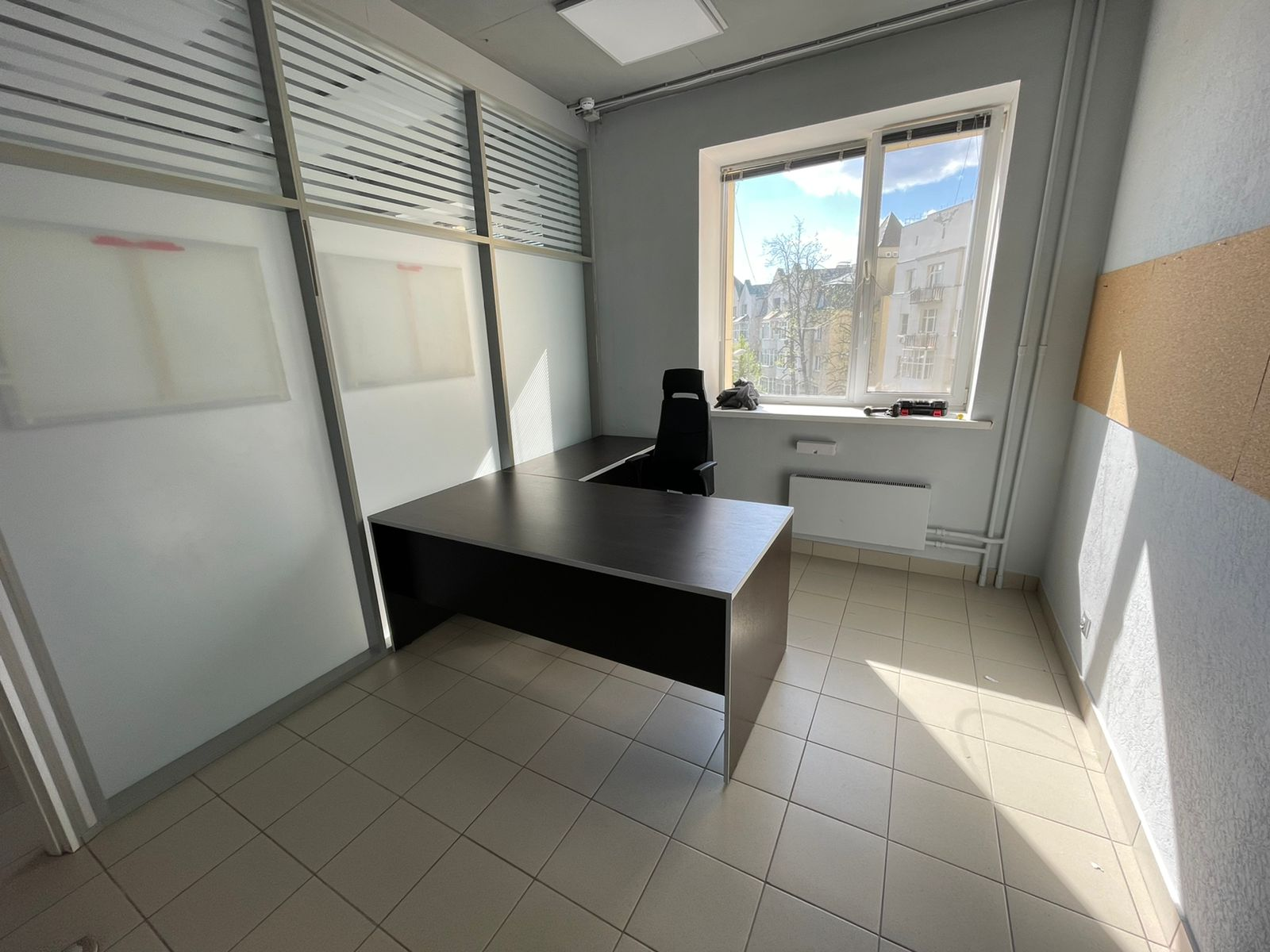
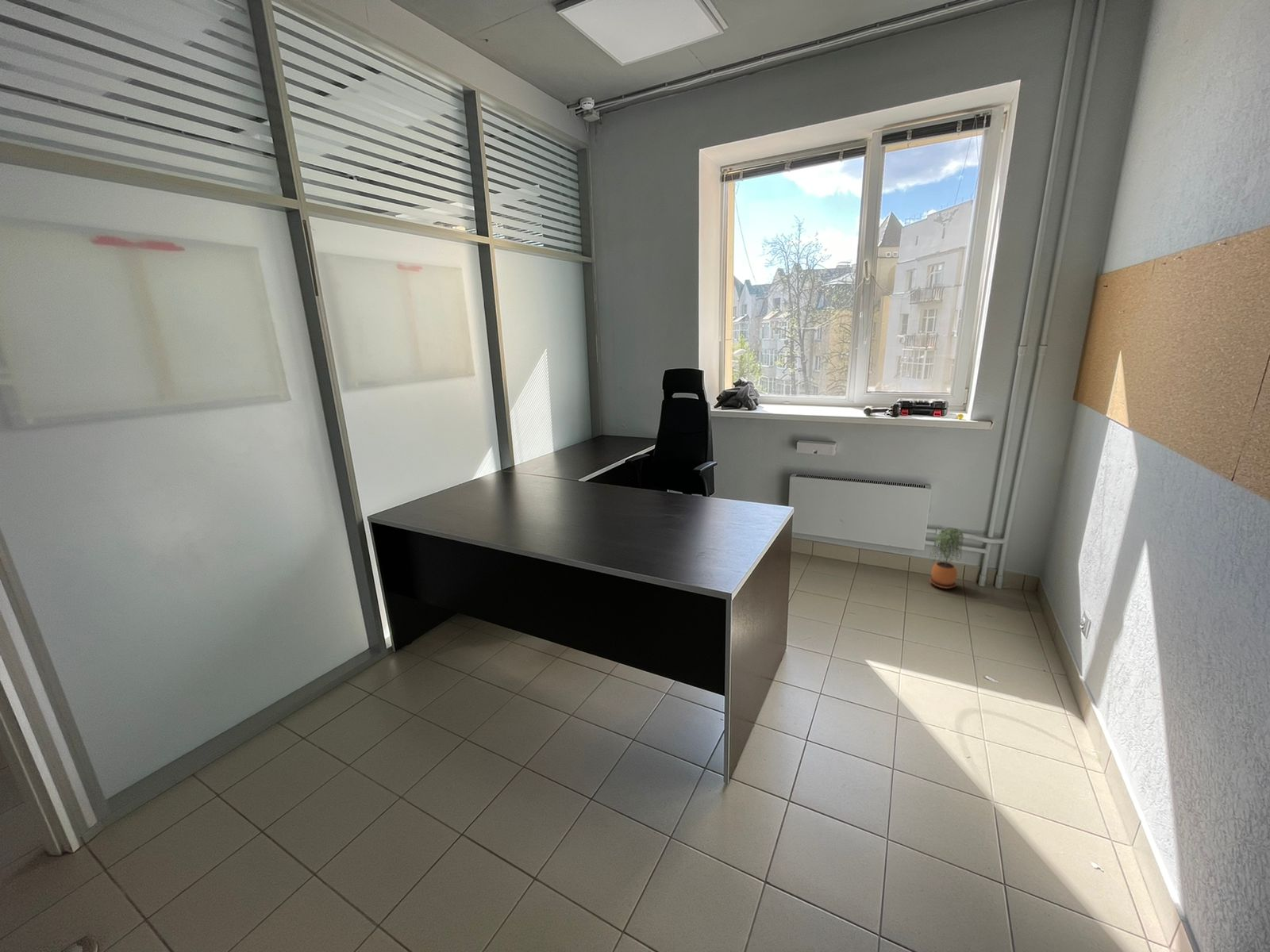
+ potted plant (945, 557)
